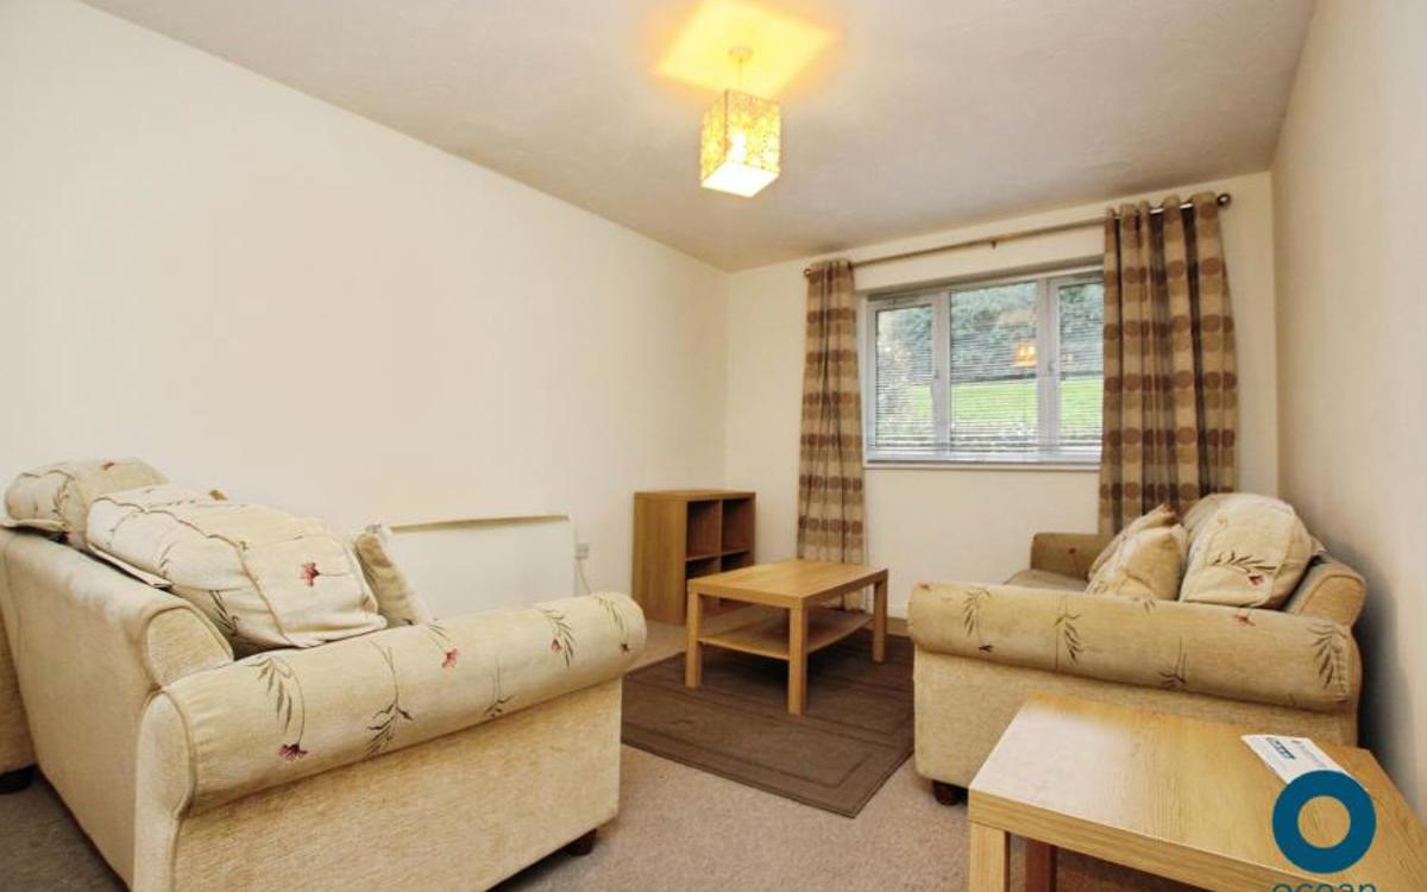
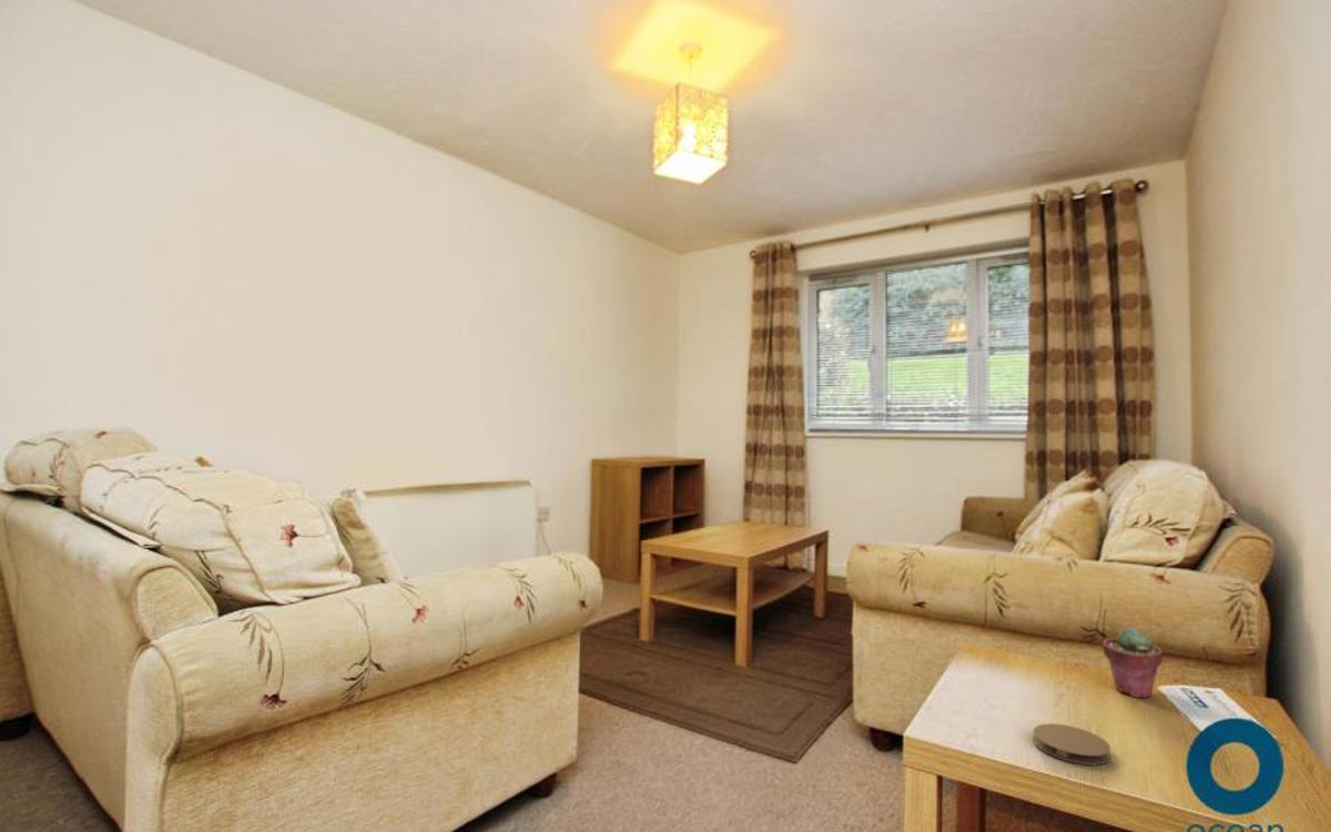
+ potted succulent (1132, 659)
+ coaster (1070, 742)
